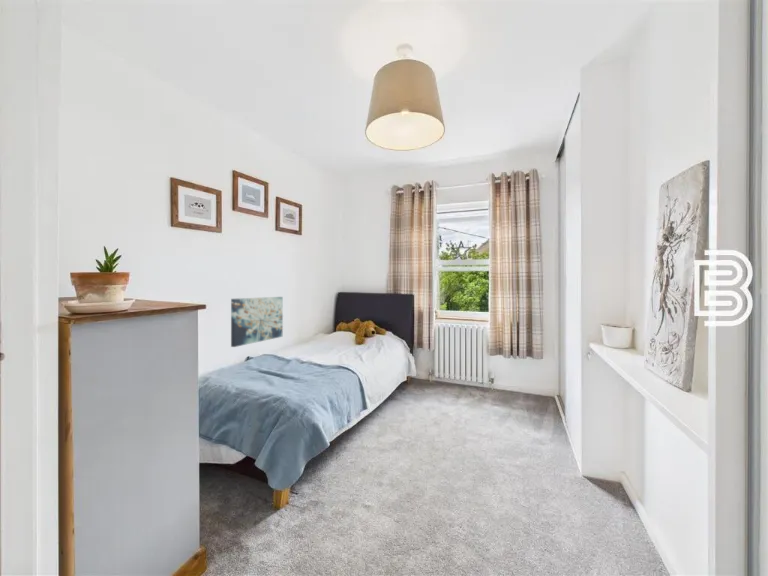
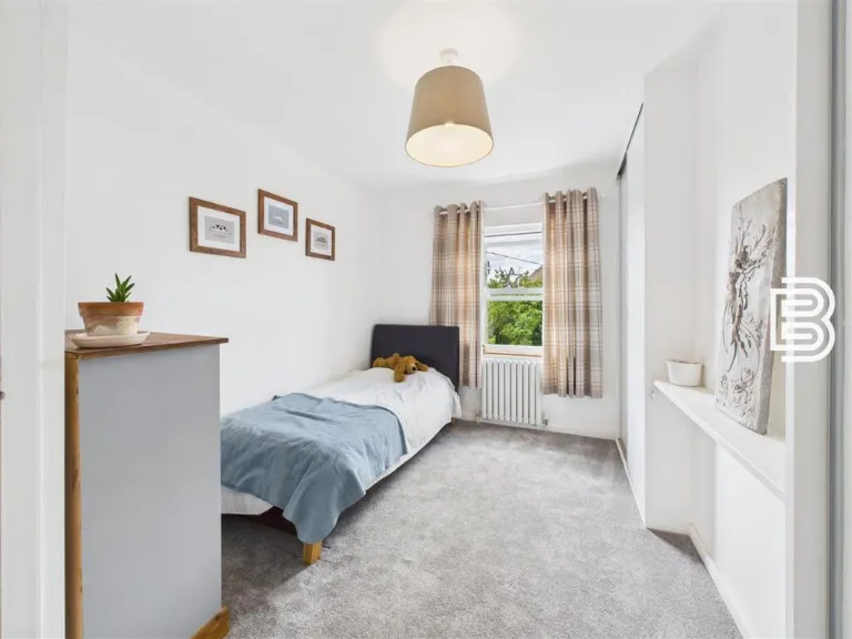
- wall art (259, 319)
